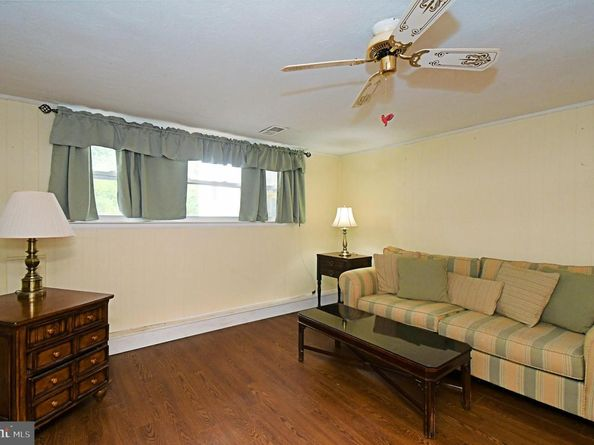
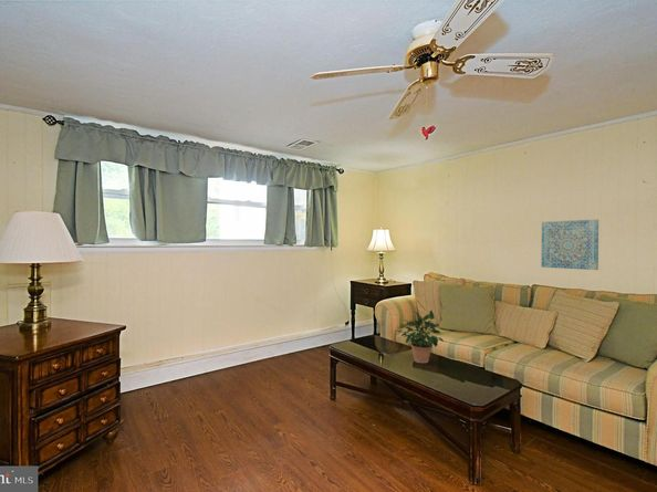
+ wall art (569, 244)
+ potted plant (417, 335)
